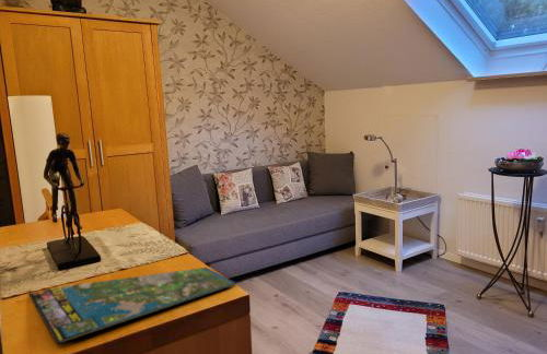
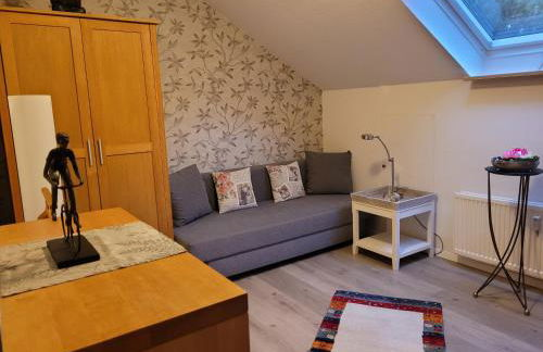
- board game (133, 288)
